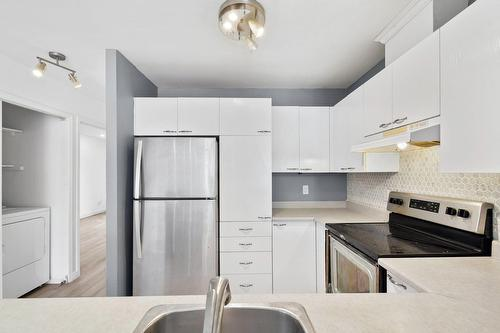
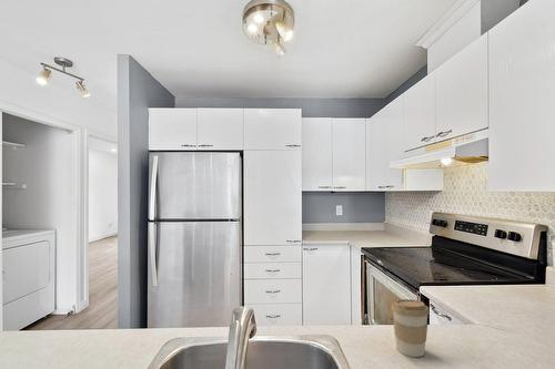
+ coffee cup (410, 325)
